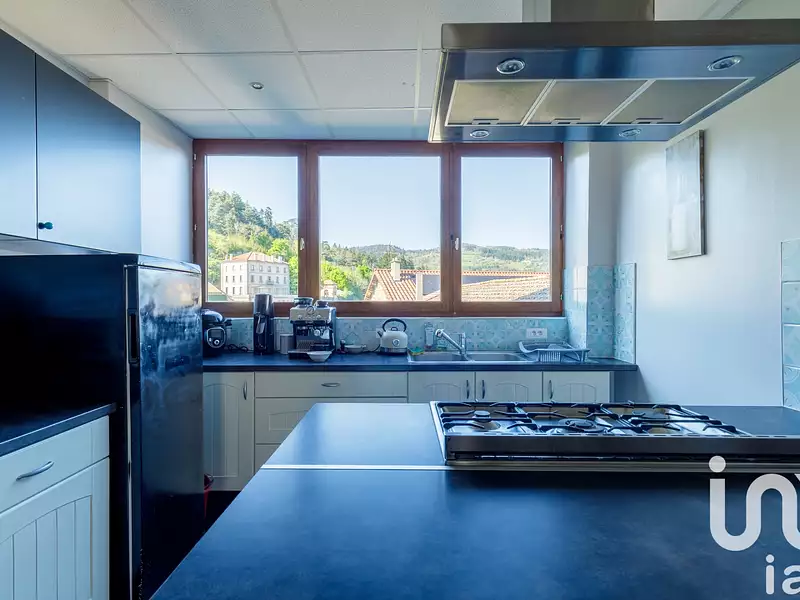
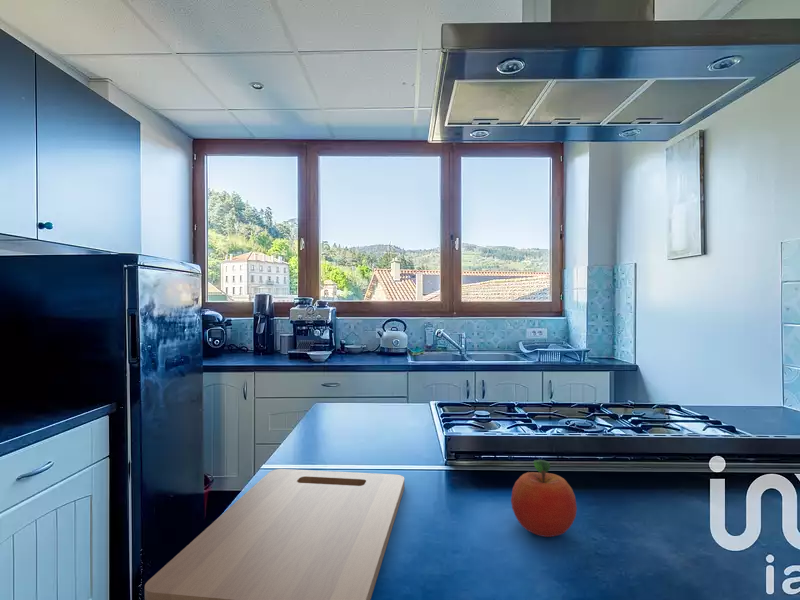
+ cutting board (304, 524)
+ fruit (543, 497)
